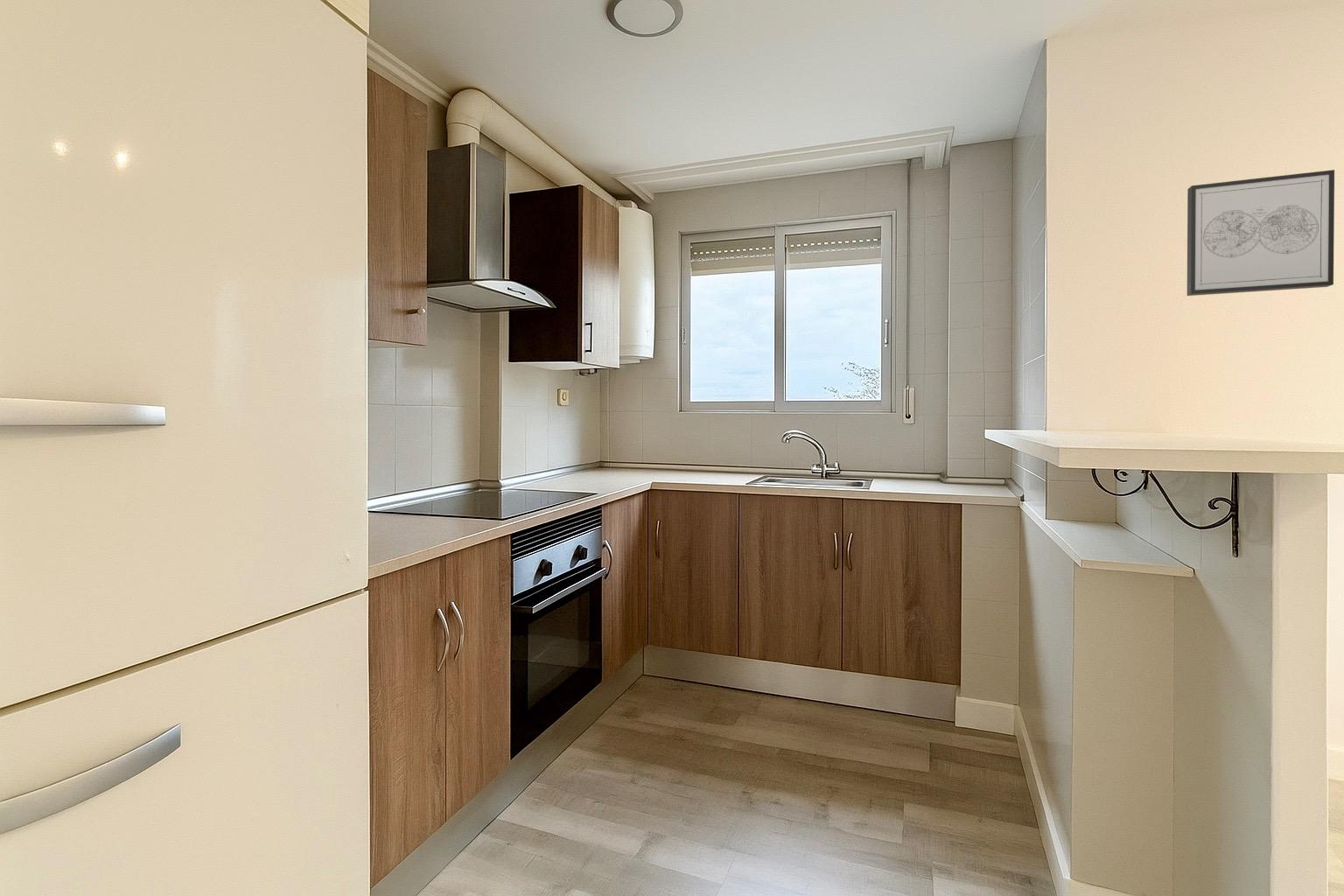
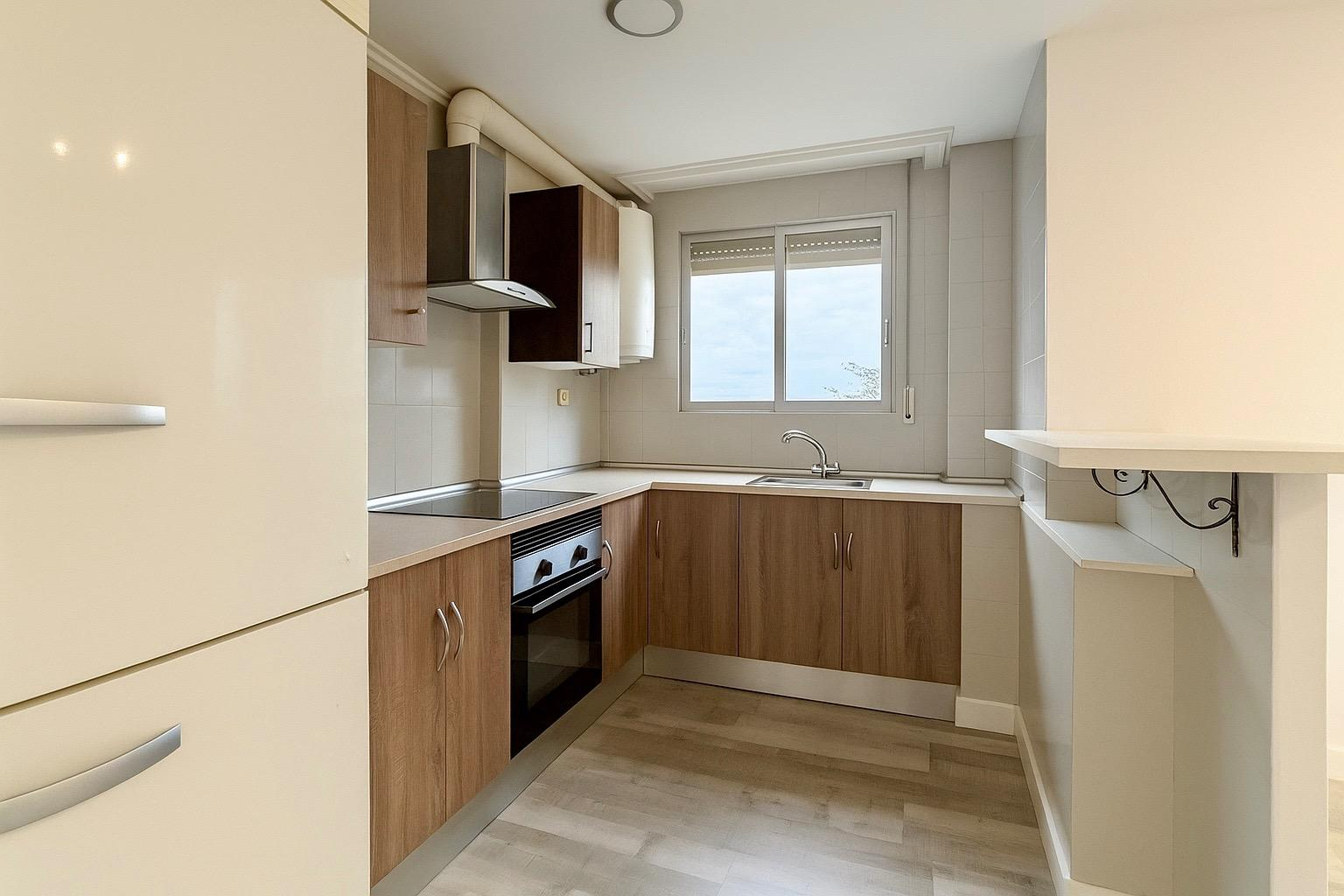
- wall art (1257, 234)
